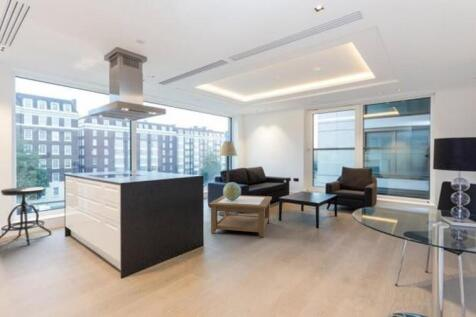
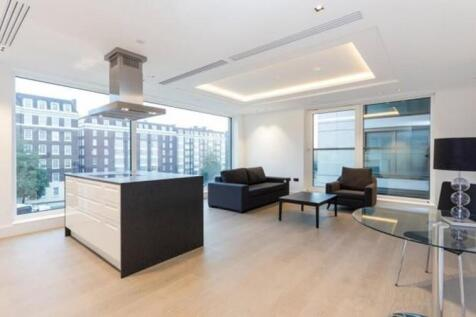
- coffee table (242, 212)
- stool (24, 214)
- floor lamp (227, 177)
- decorative globe (232, 191)
